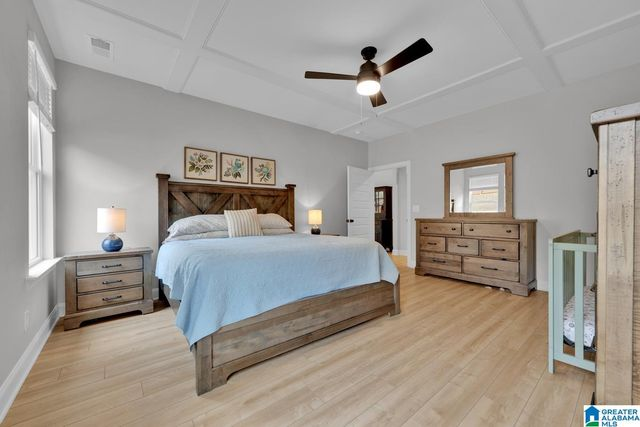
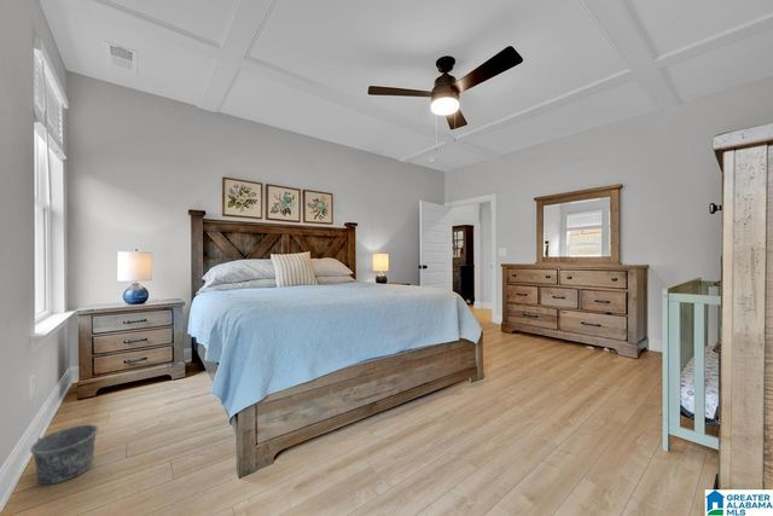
+ bucket (65, 441)
